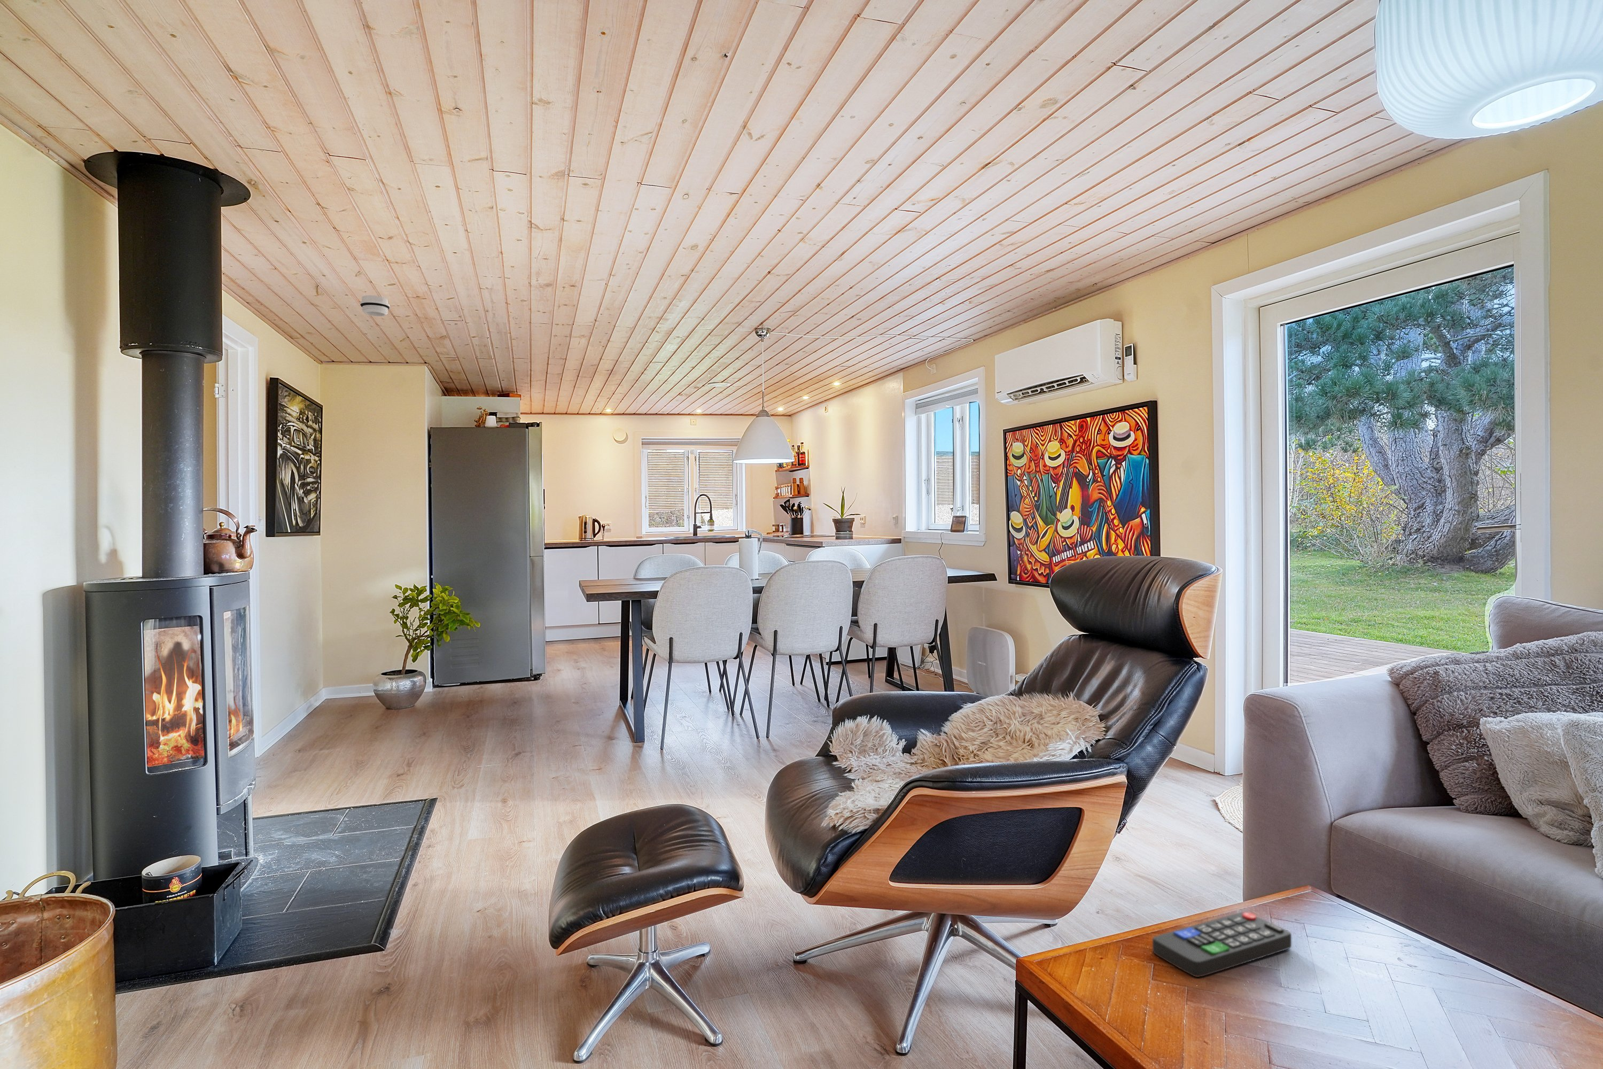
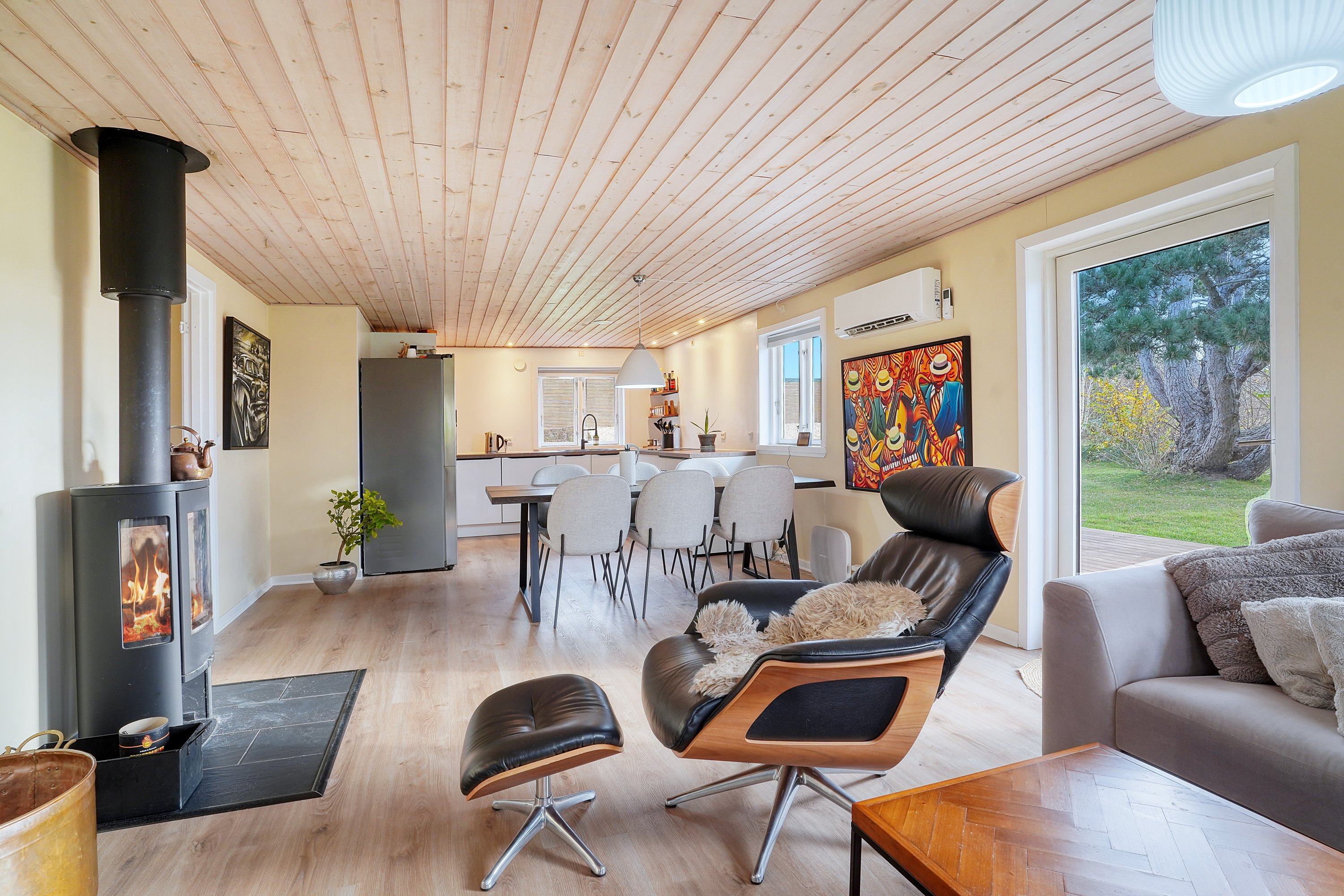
- smoke detector (375, 305)
- remote control (1223, 941)
